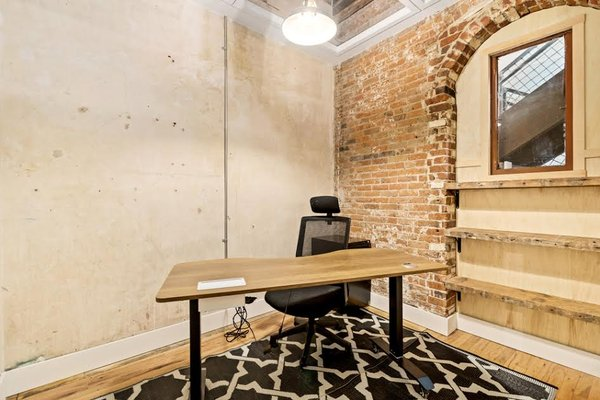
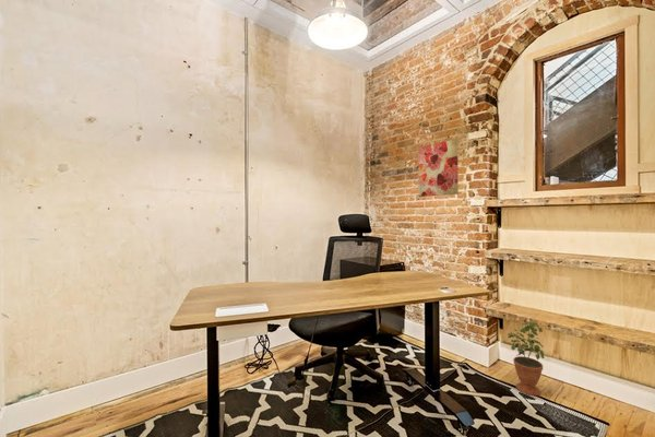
+ potted plant (524, 353)
+ wall art (437, 169)
